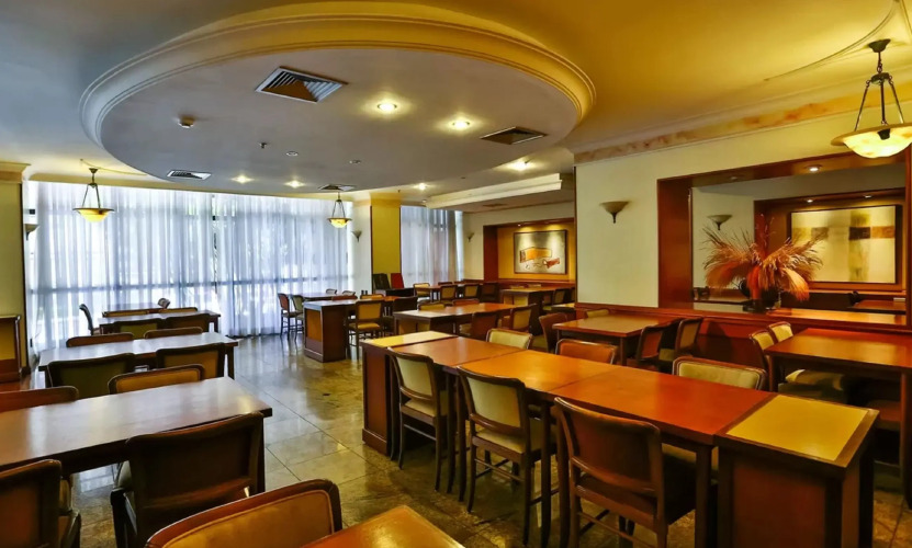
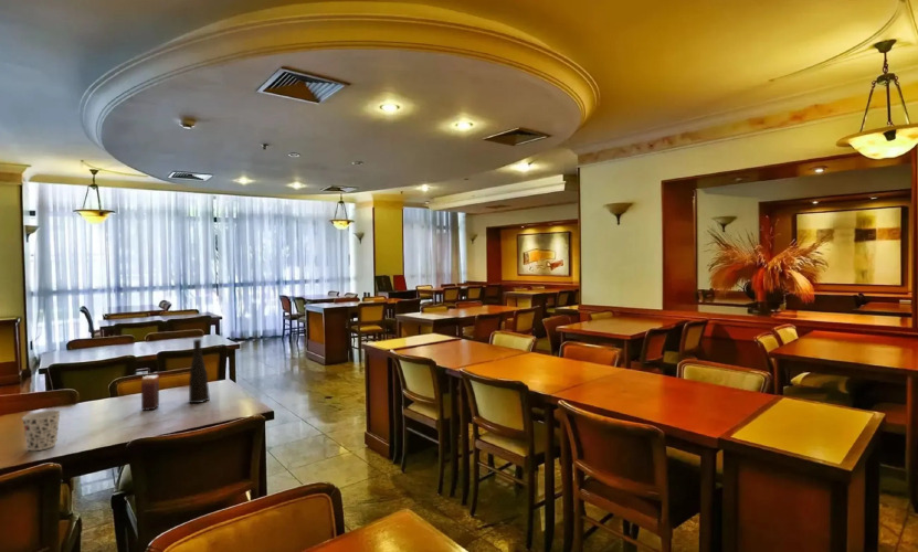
+ candle (150, 392)
+ vase (198, 370)
+ cup (42, 431)
